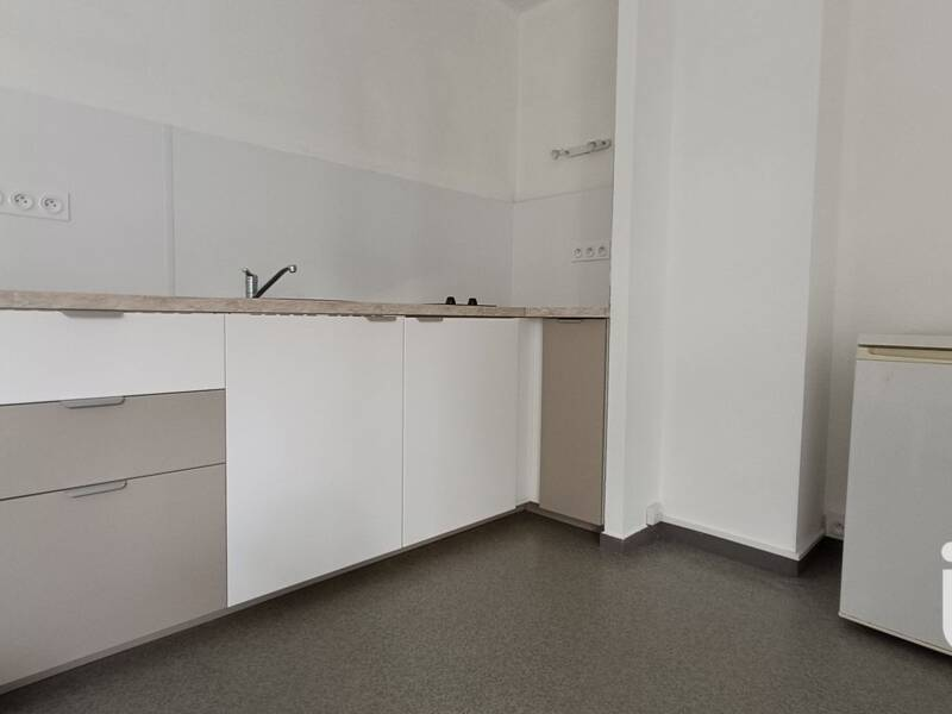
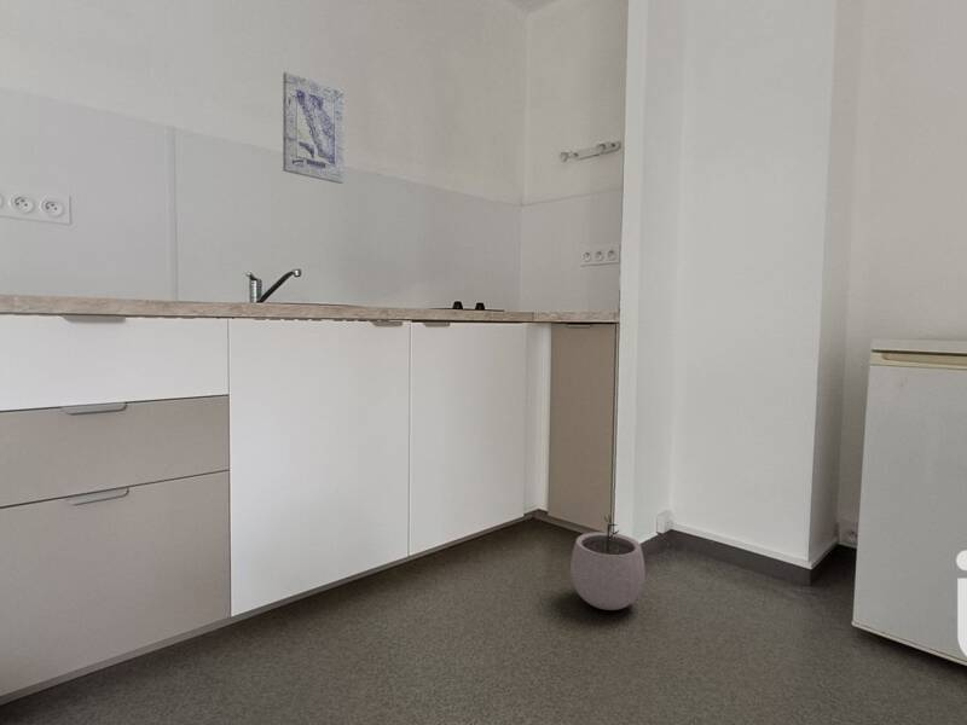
+ plant pot (607, 559)
+ wall art (314, 129)
